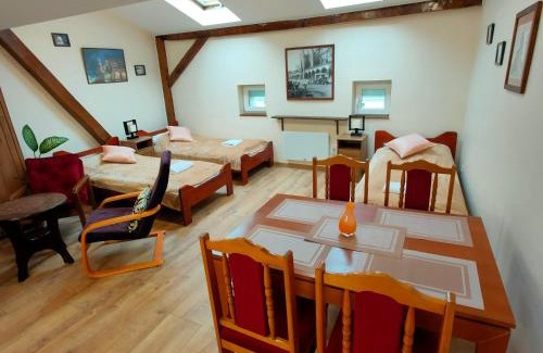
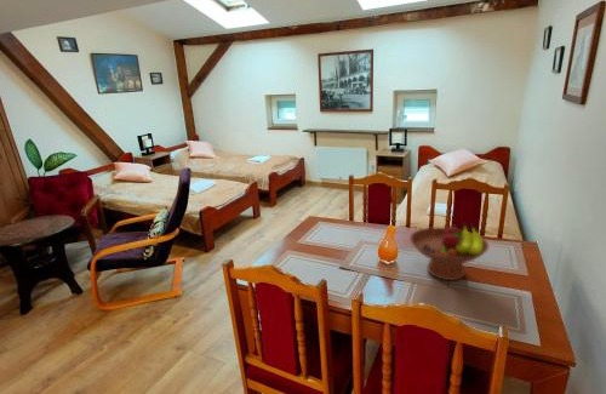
+ fruit bowl (446, 250)
